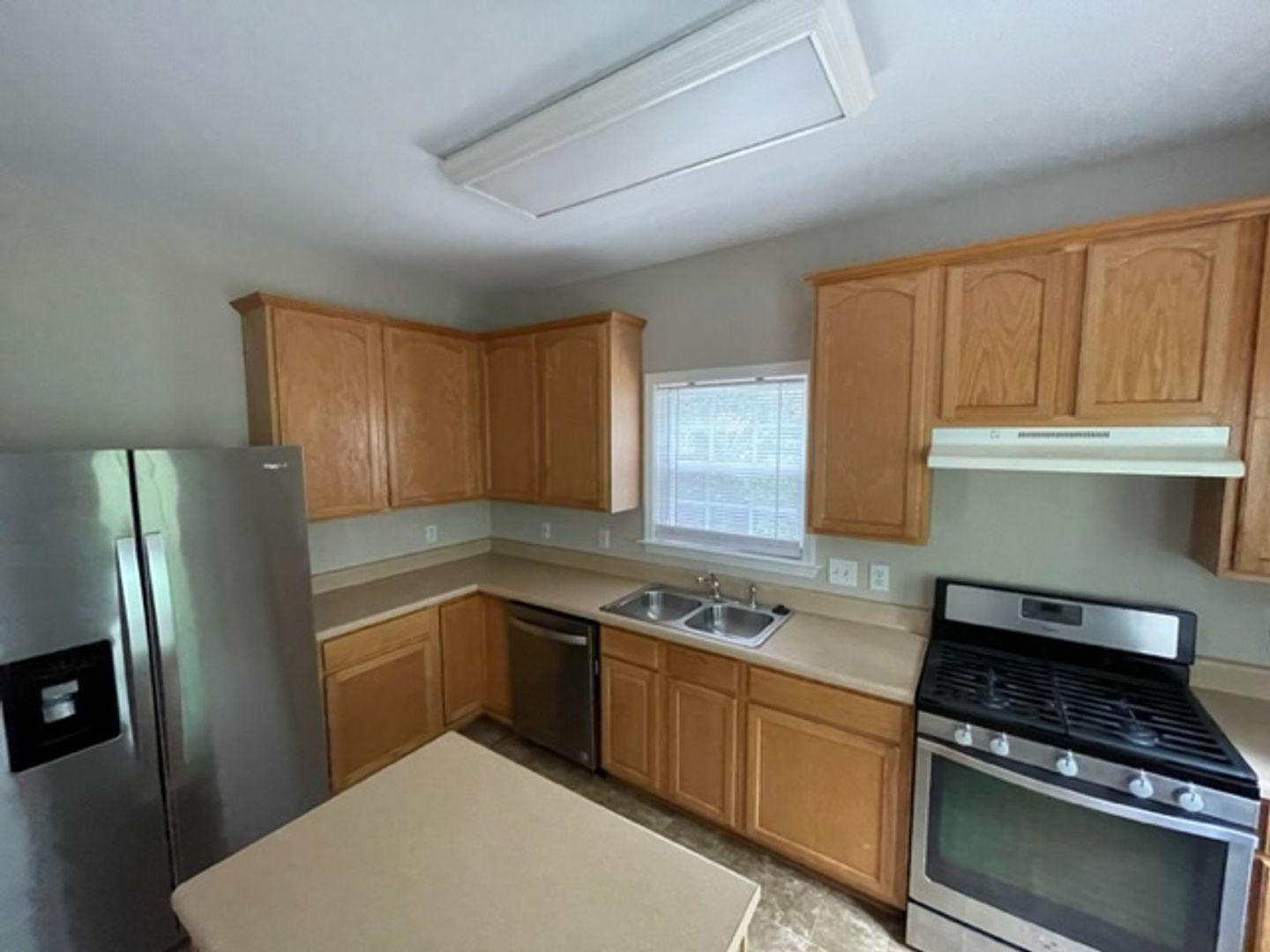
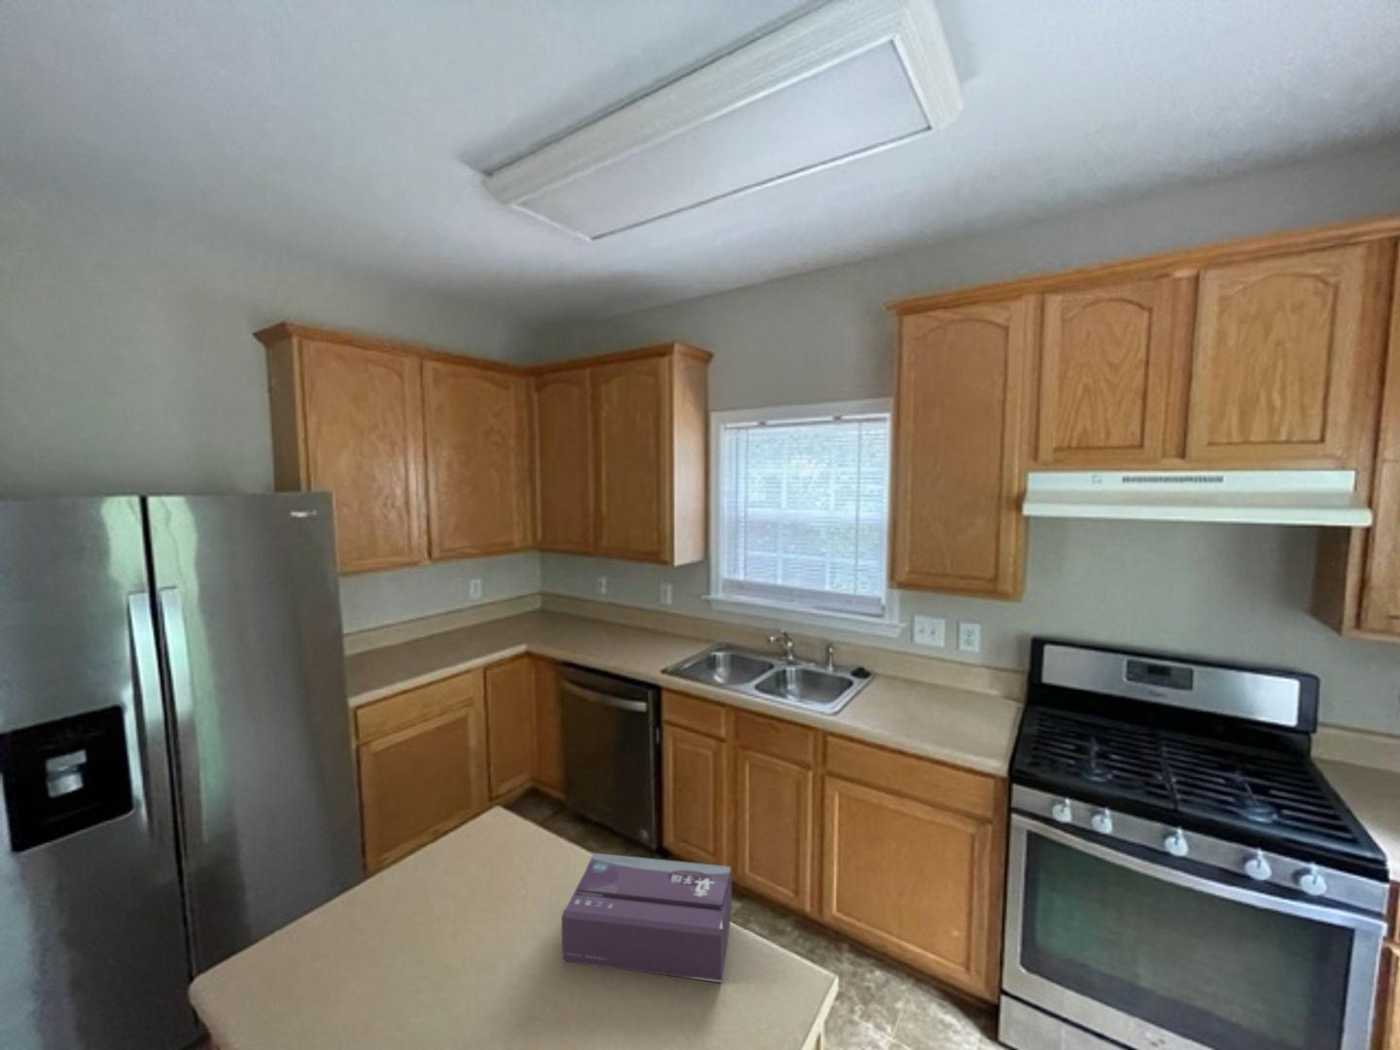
+ tissue box (651, 911)
